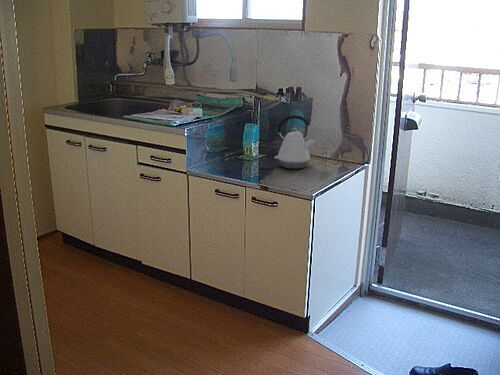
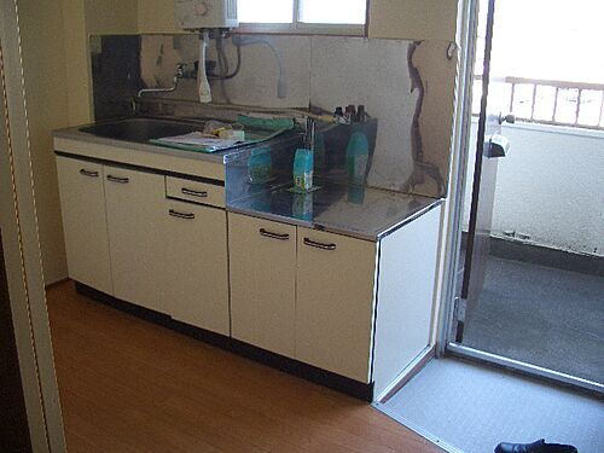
- kettle (295, 140)
